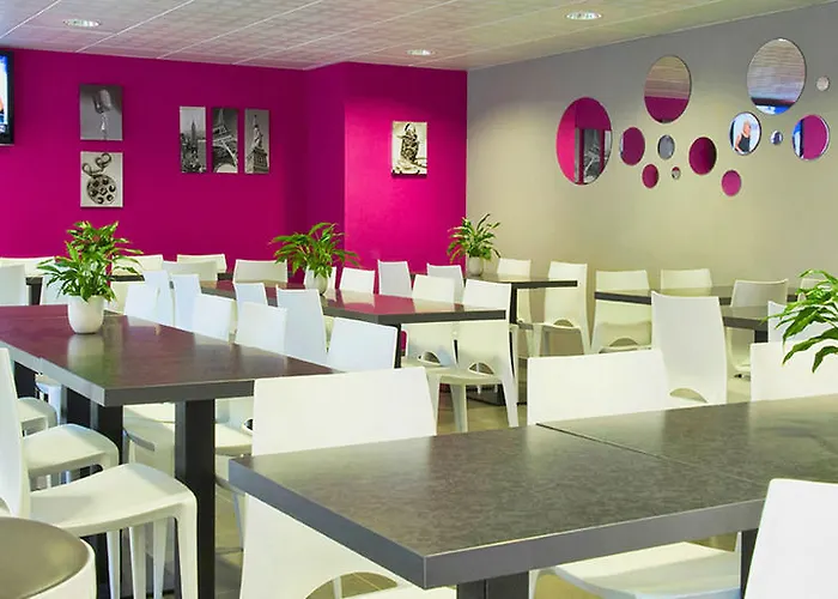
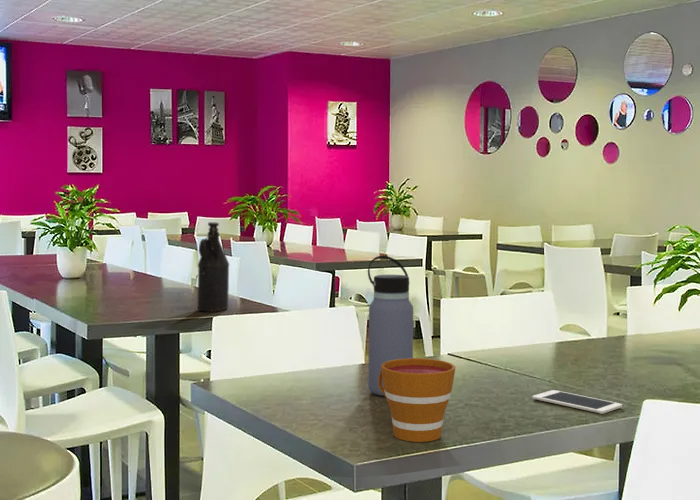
+ cup (411, 399)
+ cell phone (576, 401)
+ bottle (213, 265)
+ water bottle (390, 325)
